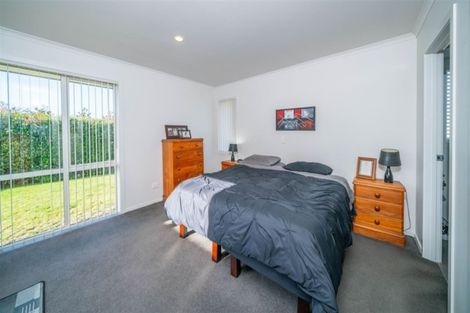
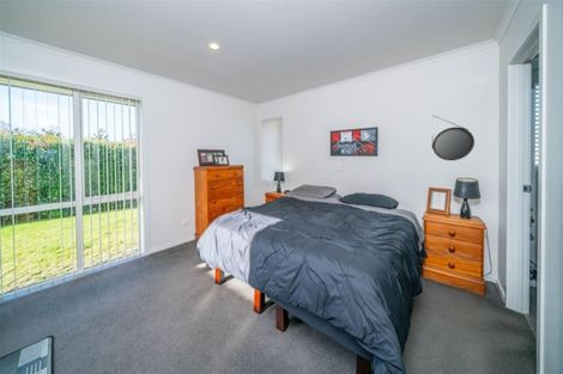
+ home mirror (452, 136)
